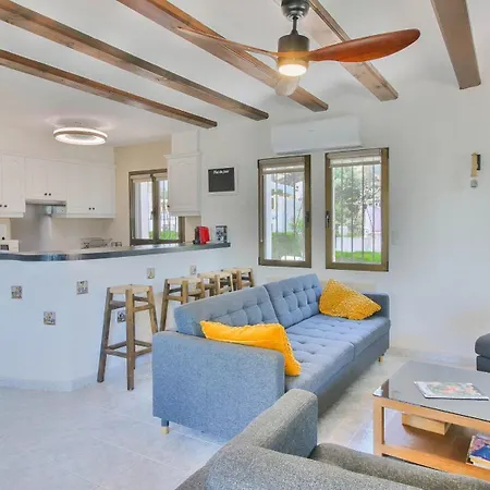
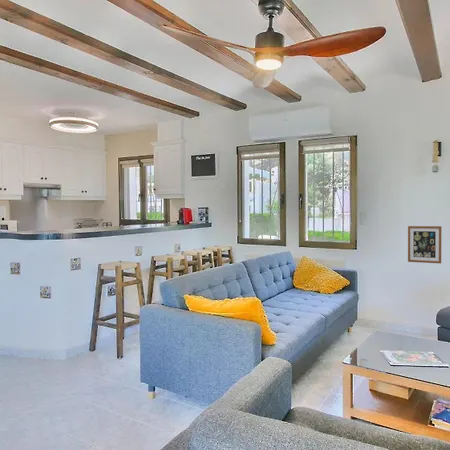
+ wall art (424, 244)
